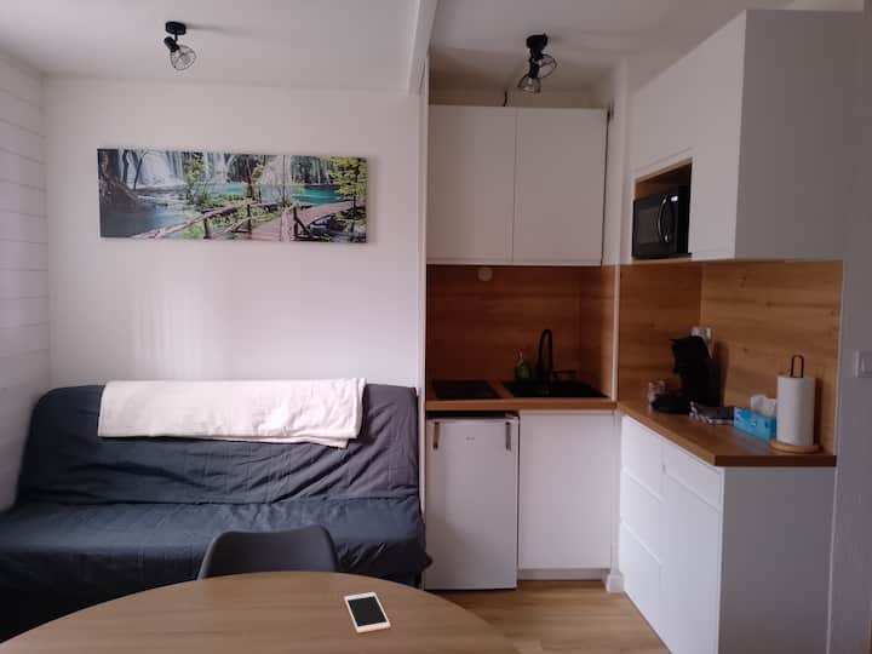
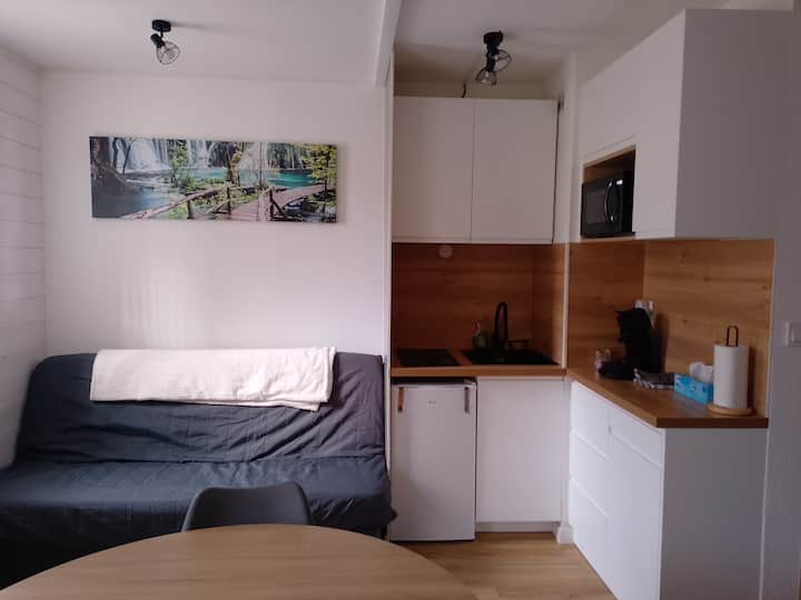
- cell phone (366, 610)
